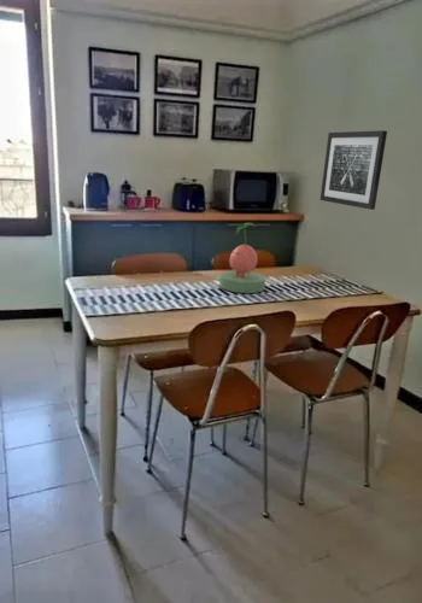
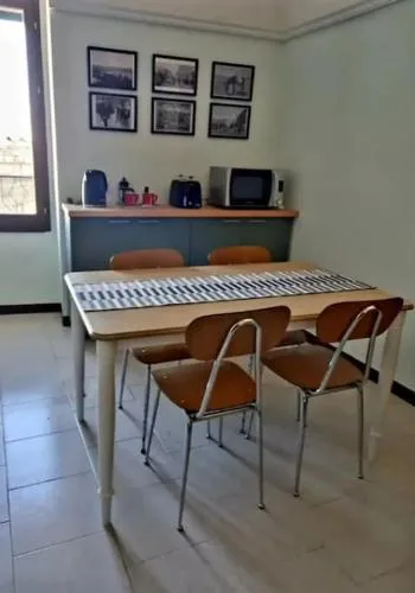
- plant (244, 254)
- wall art (350, 169)
